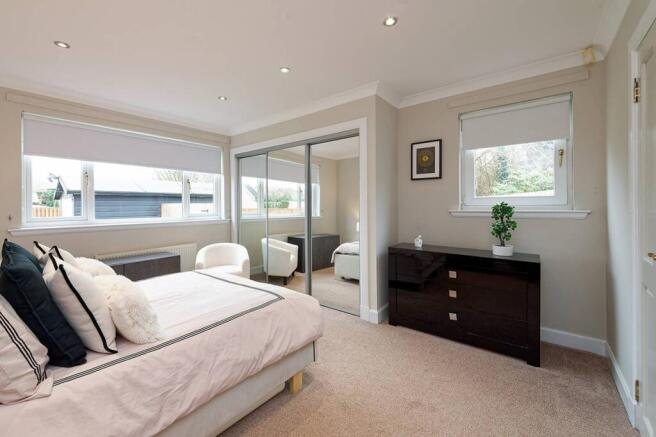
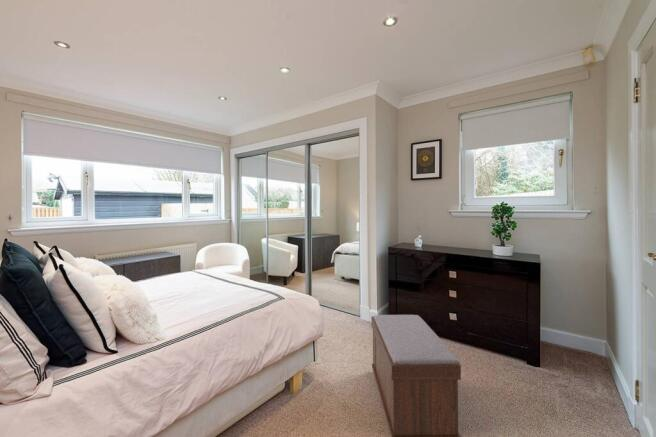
+ bench (408, 367)
